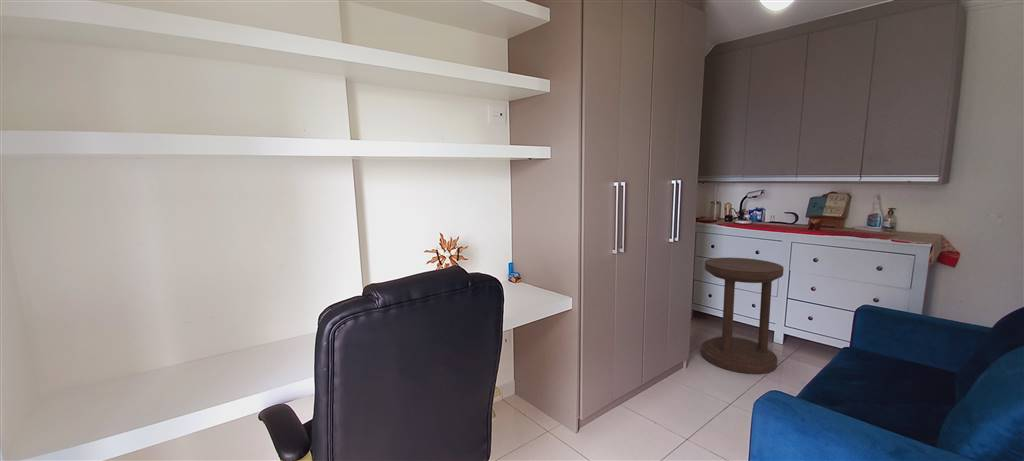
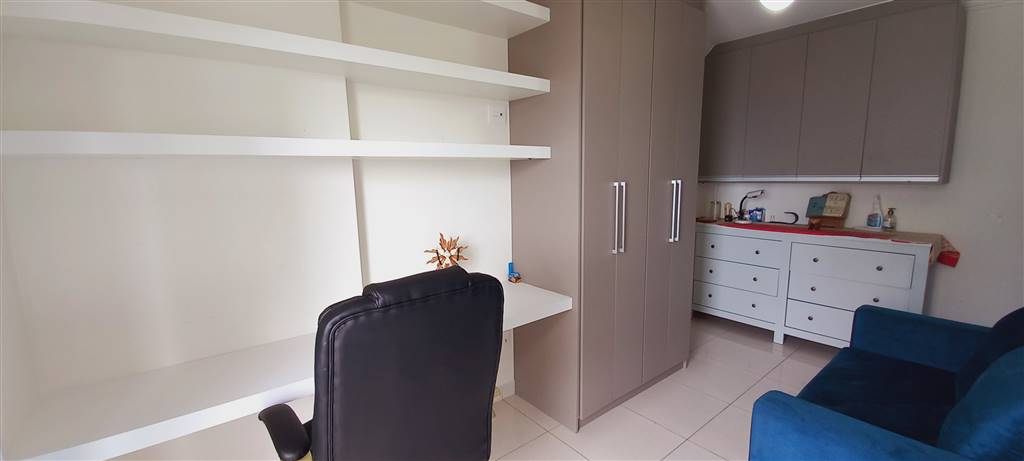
- side table (733, 311)
